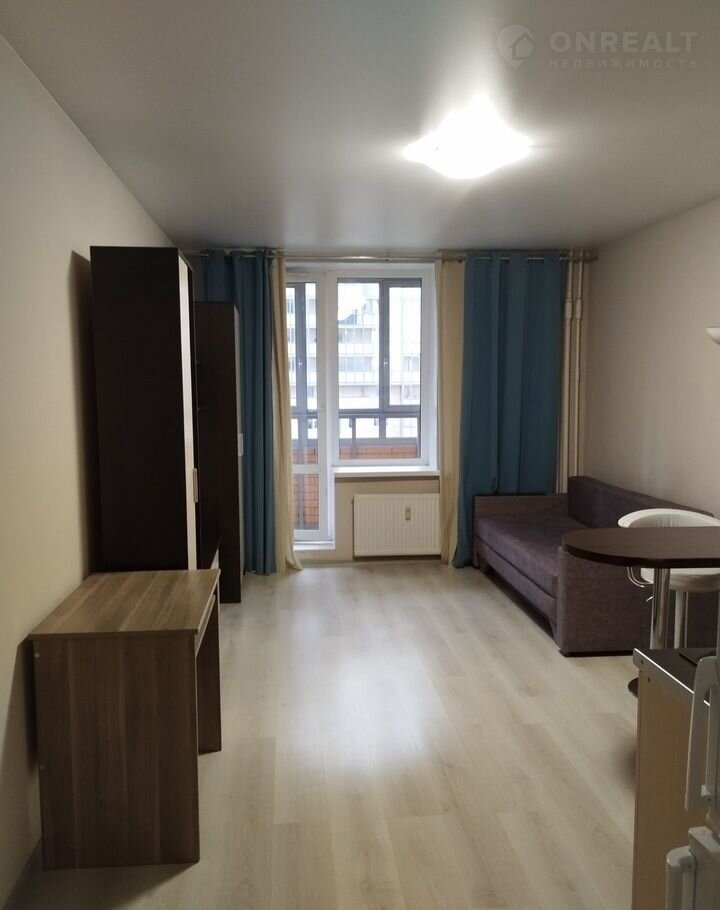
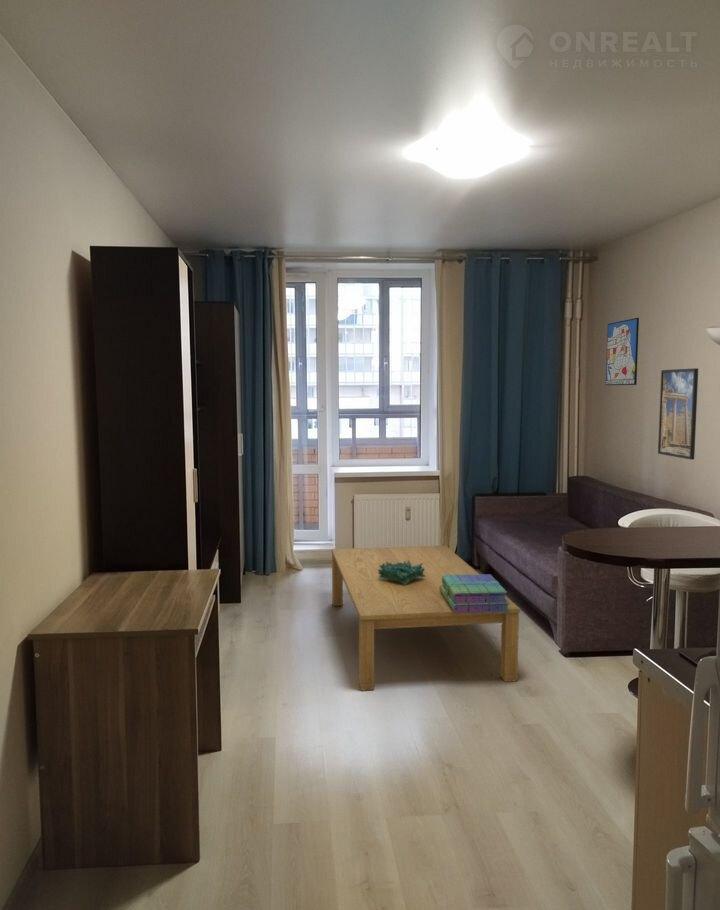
+ stack of books (473, 591)
+ decorative bowl (402, 571)
+ wall art (621, 353)
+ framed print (677, 413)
+ coffee table (410, 605)
